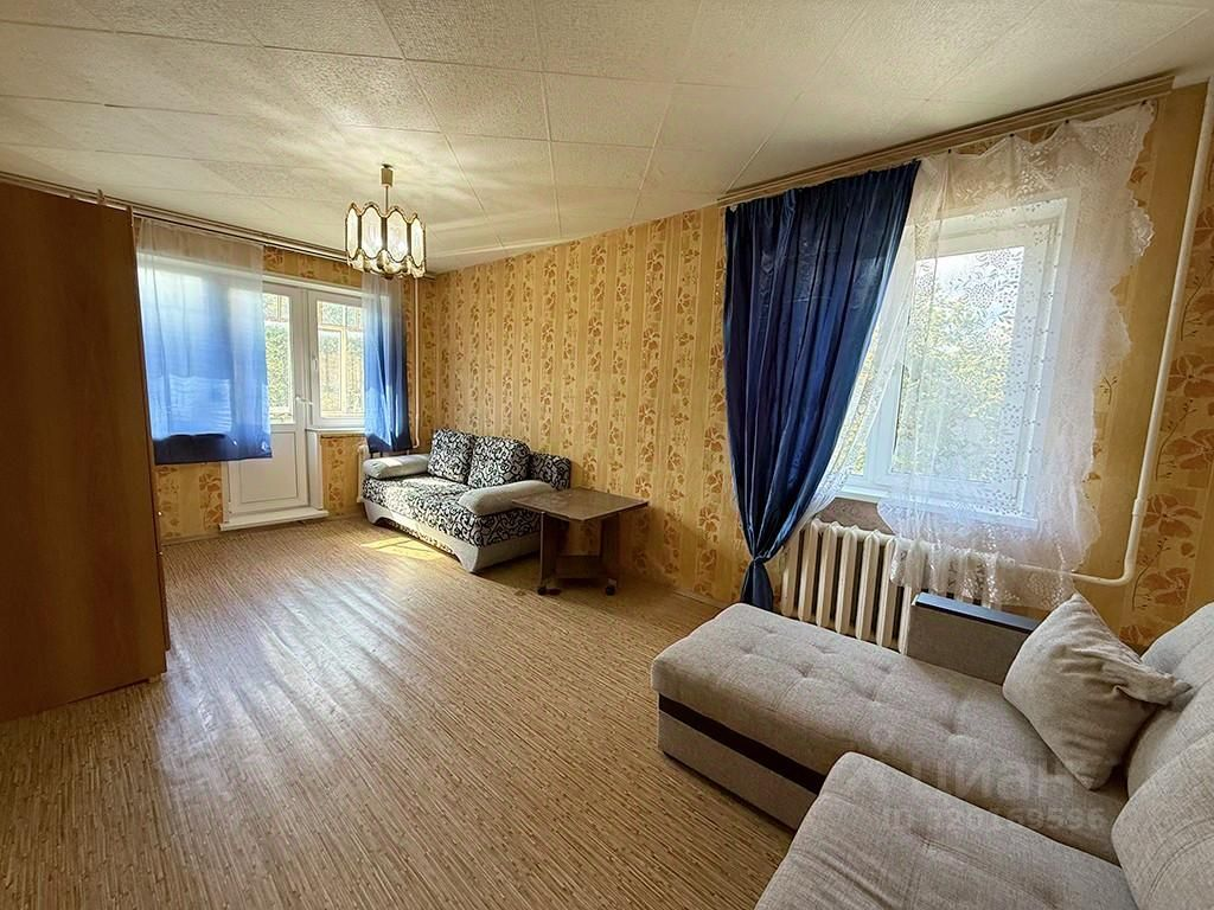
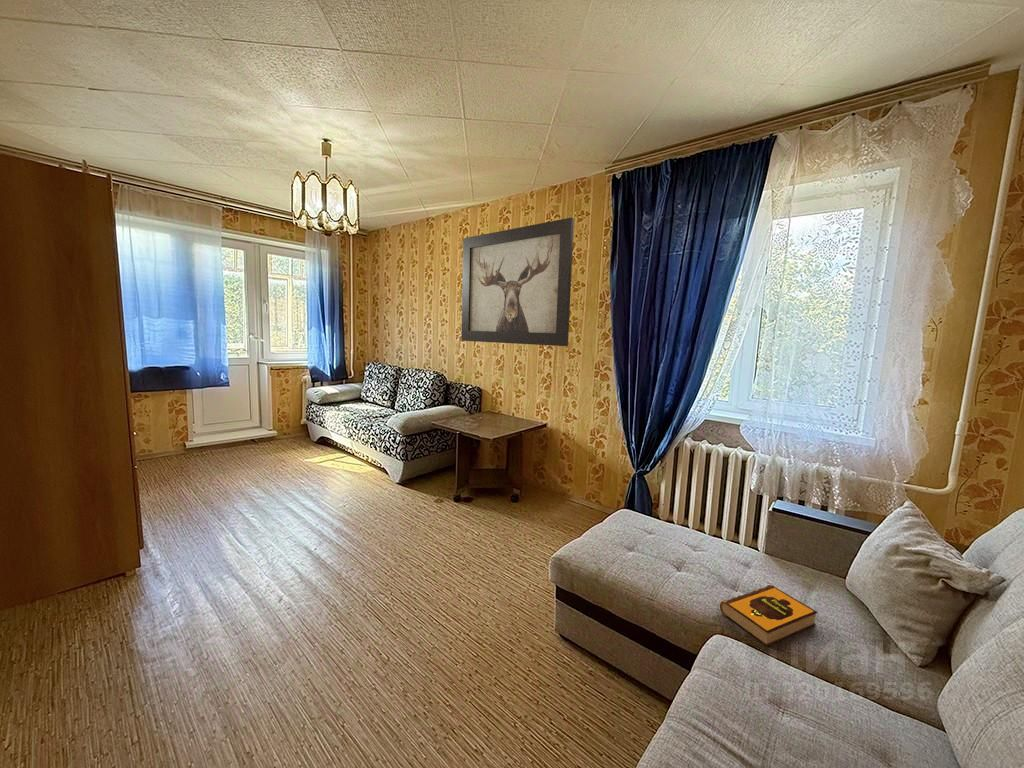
+ hardback book (767, 611)
+ wall art (510, 287)
